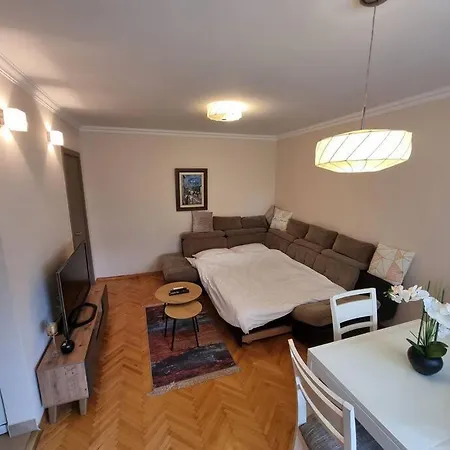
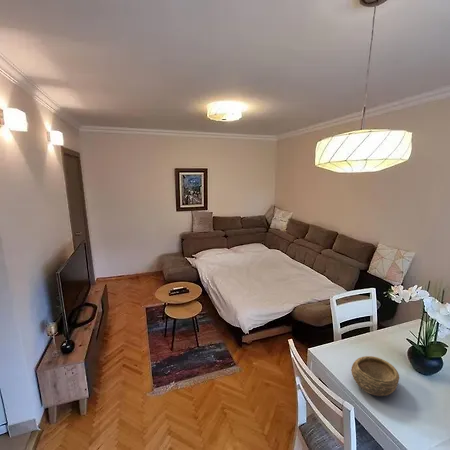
+ bowl (374, 375)
